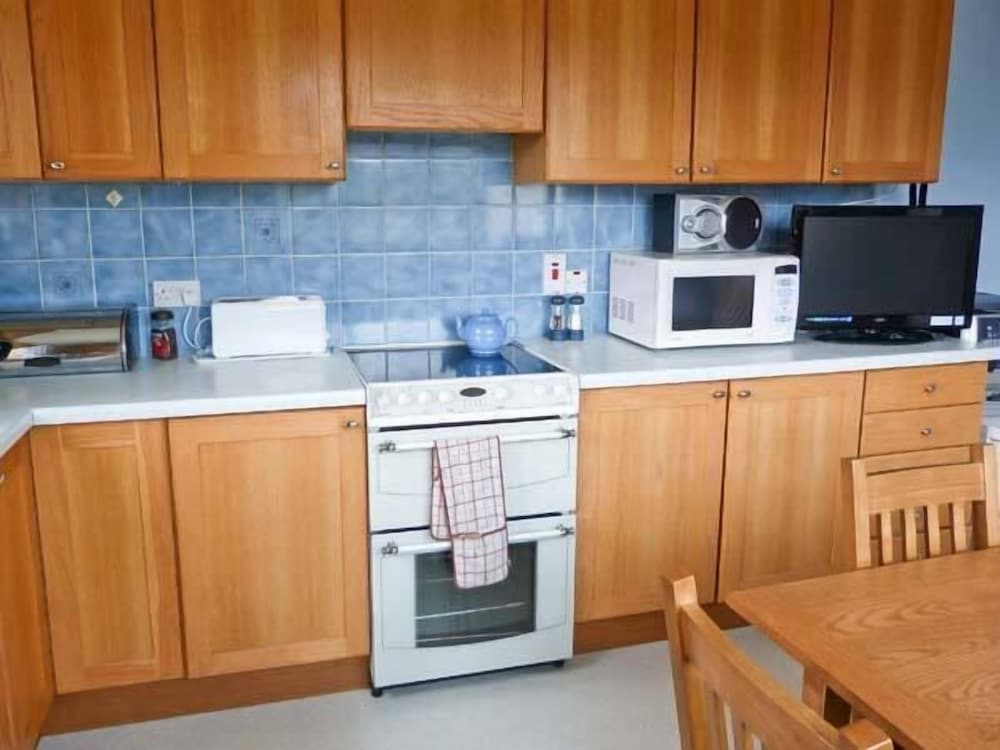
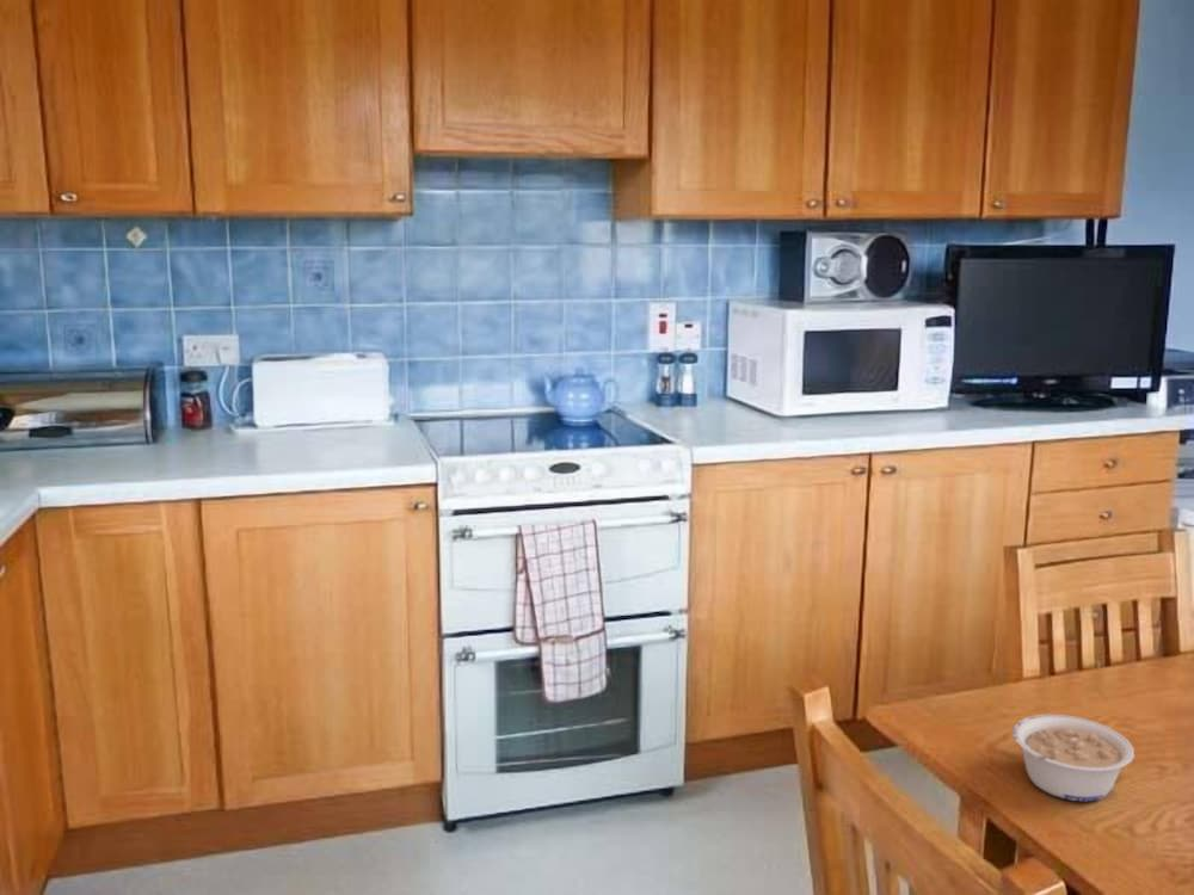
+ legume (1071, 758)
